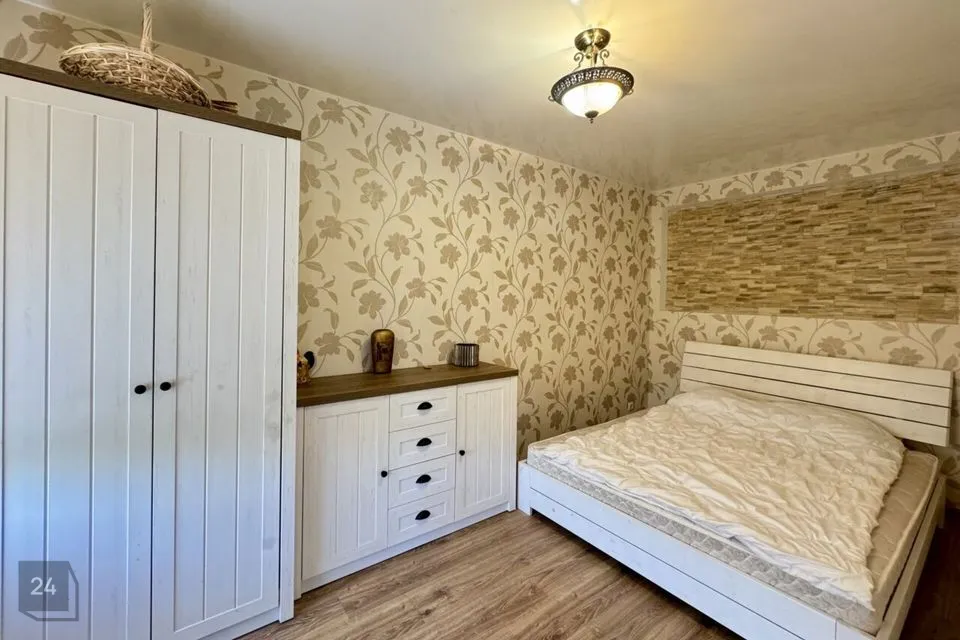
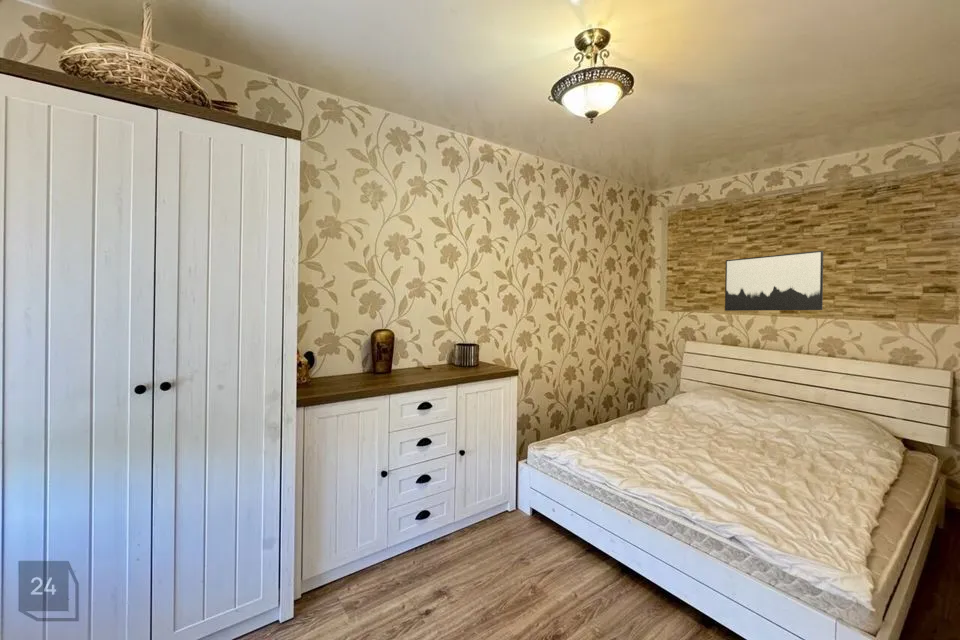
+ wall art (770, 283)
